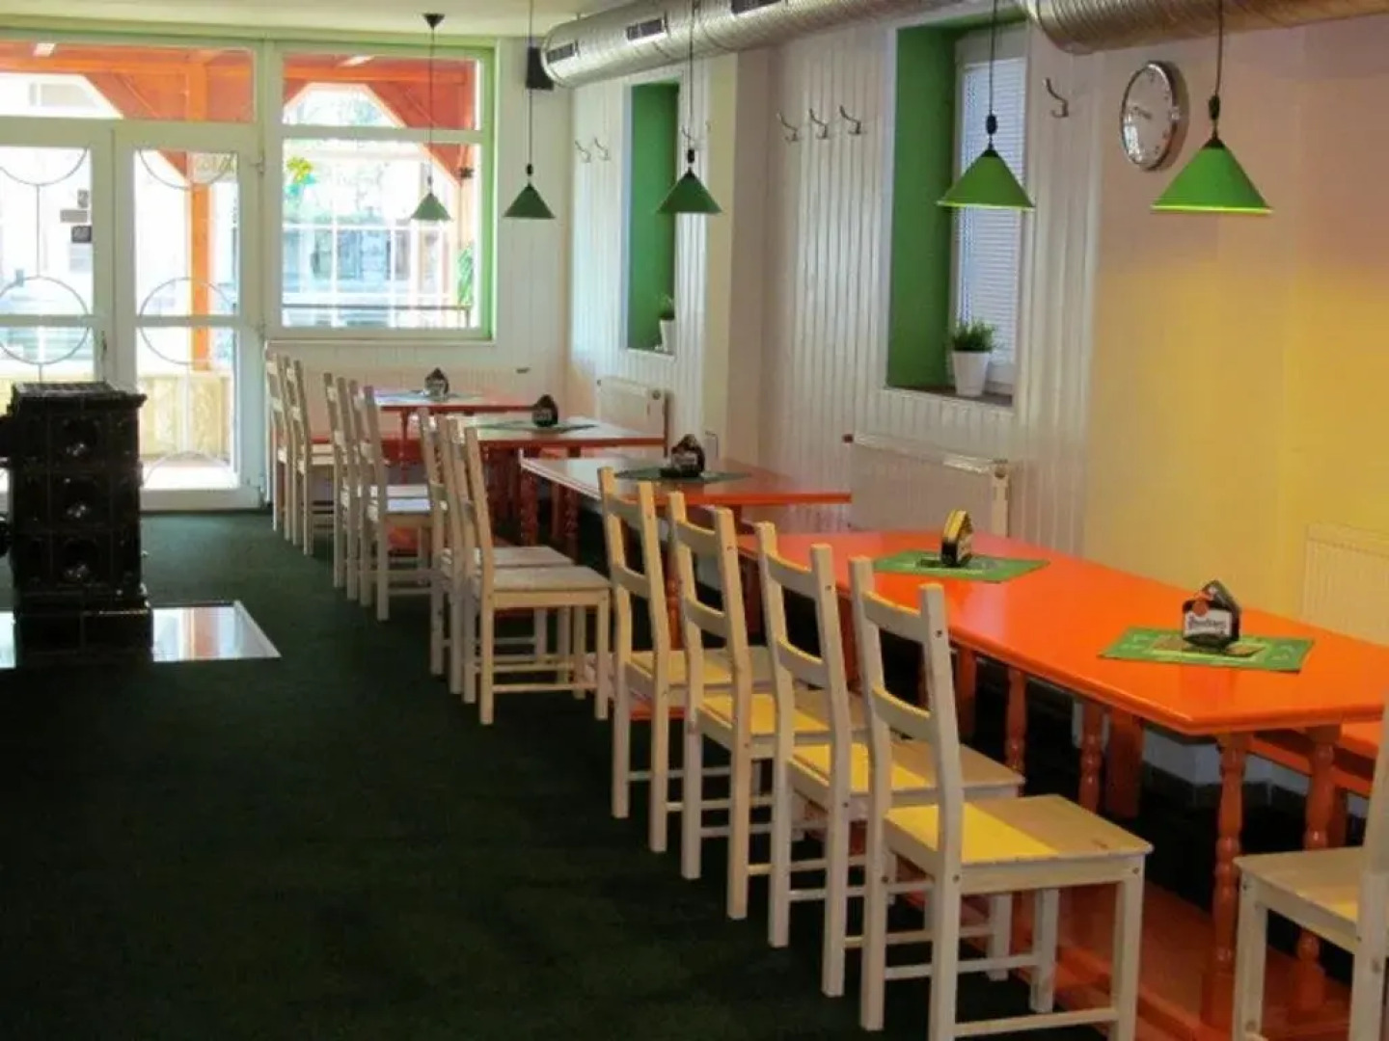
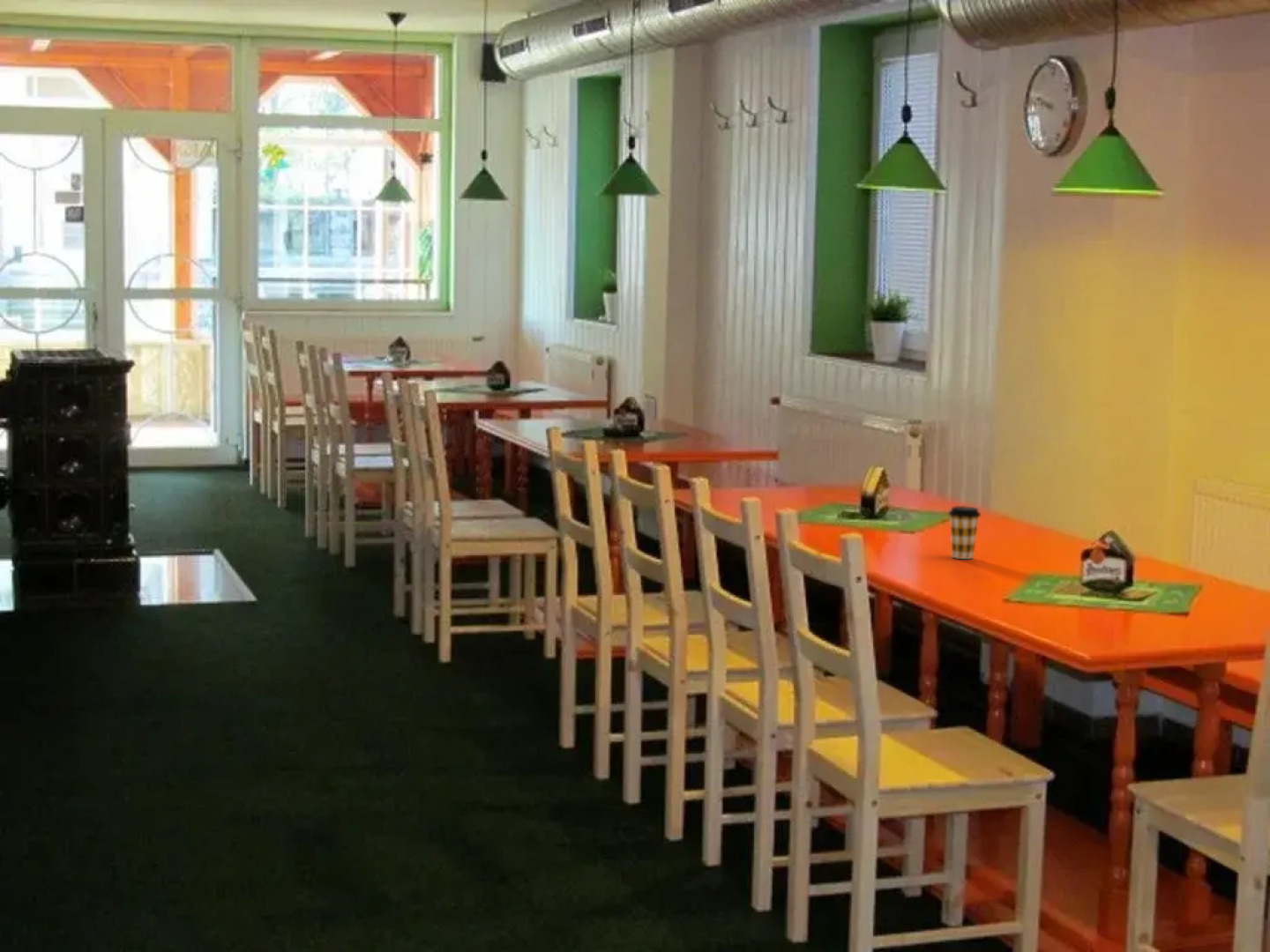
+ coffee cup (963, 532)
